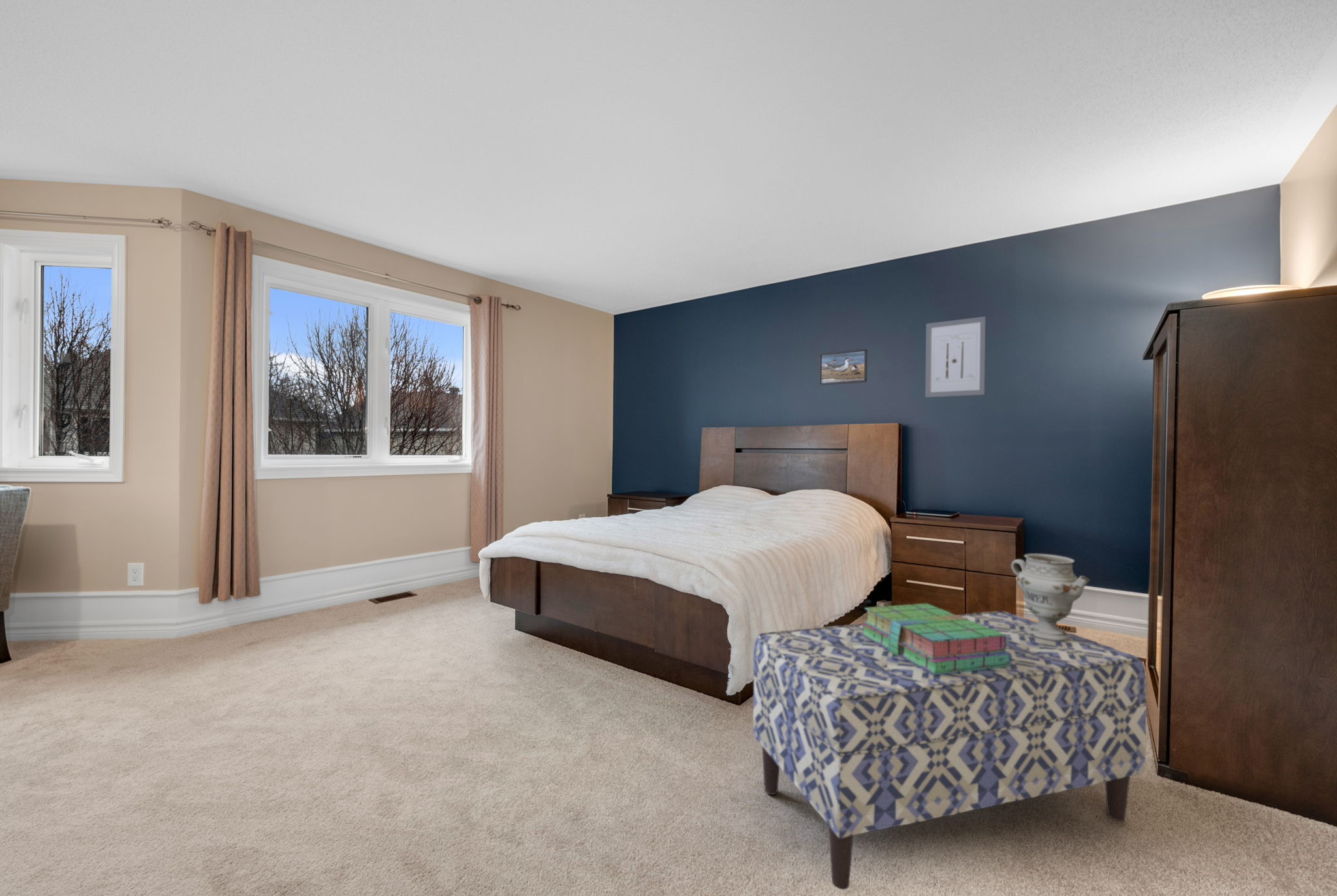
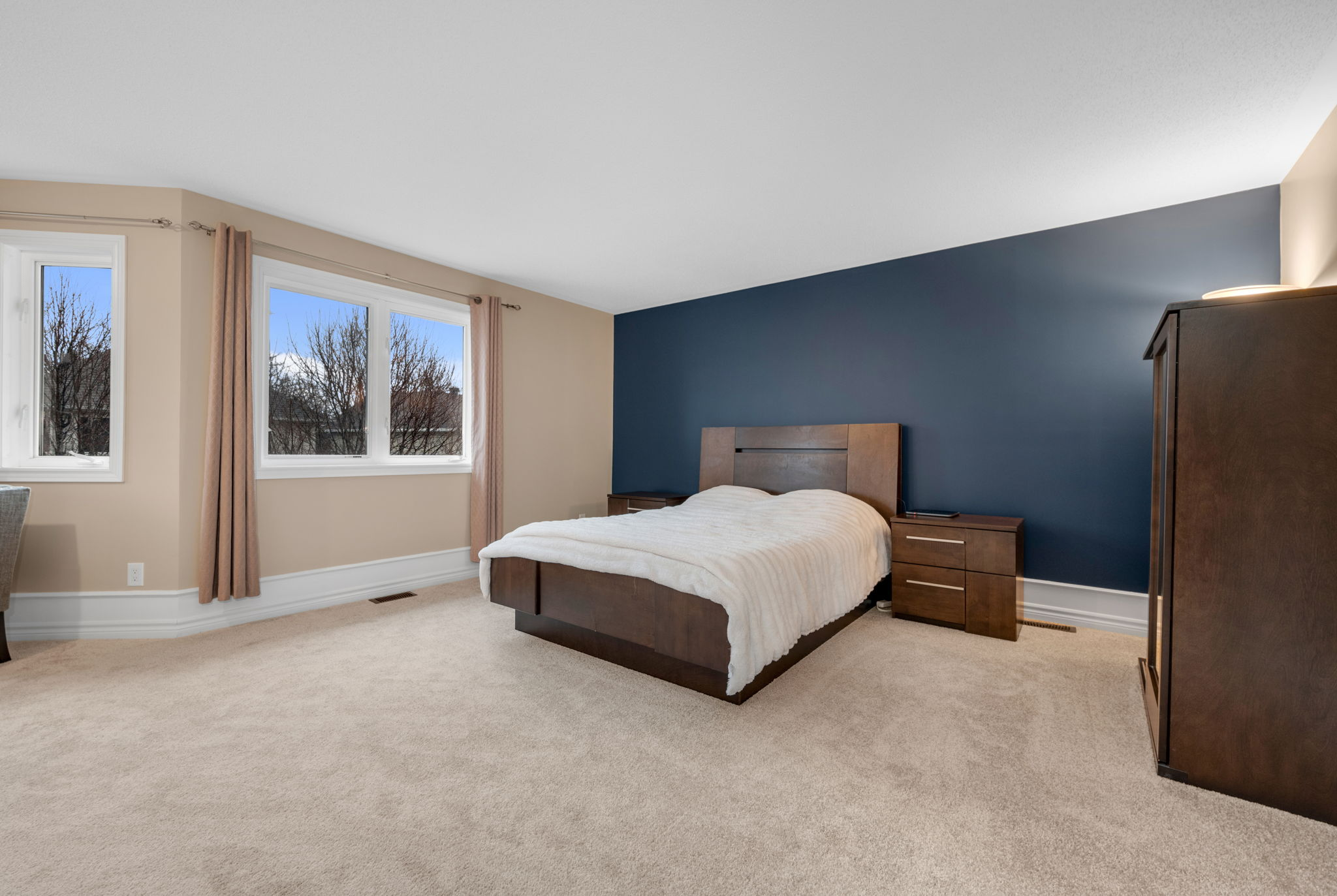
- bench (939, 724)
- wall art (954, 358)
- decorative vase (1048, 596)
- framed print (842, 367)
- stack of books (930, 634)
